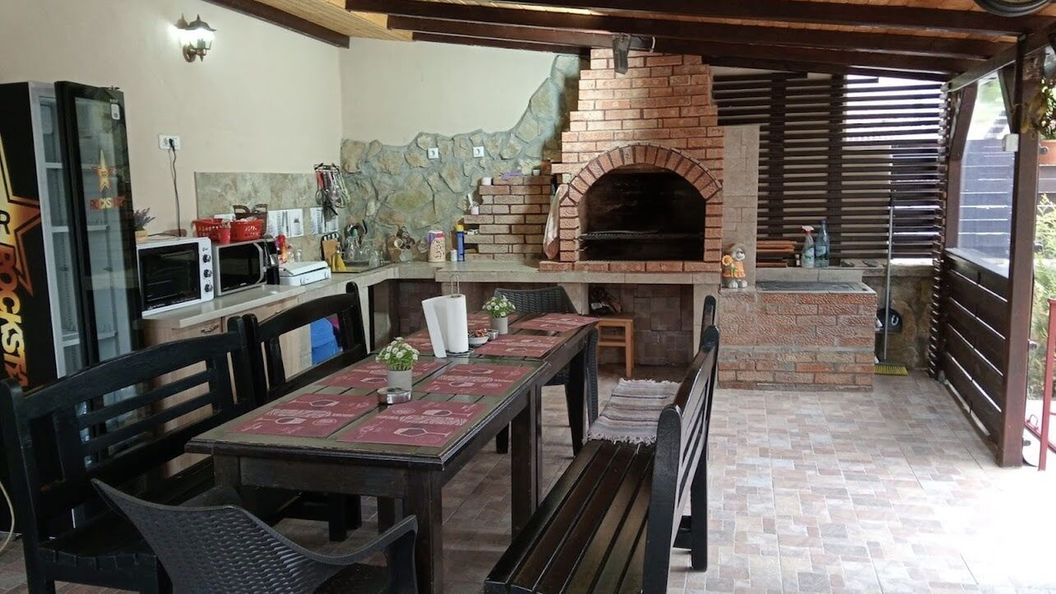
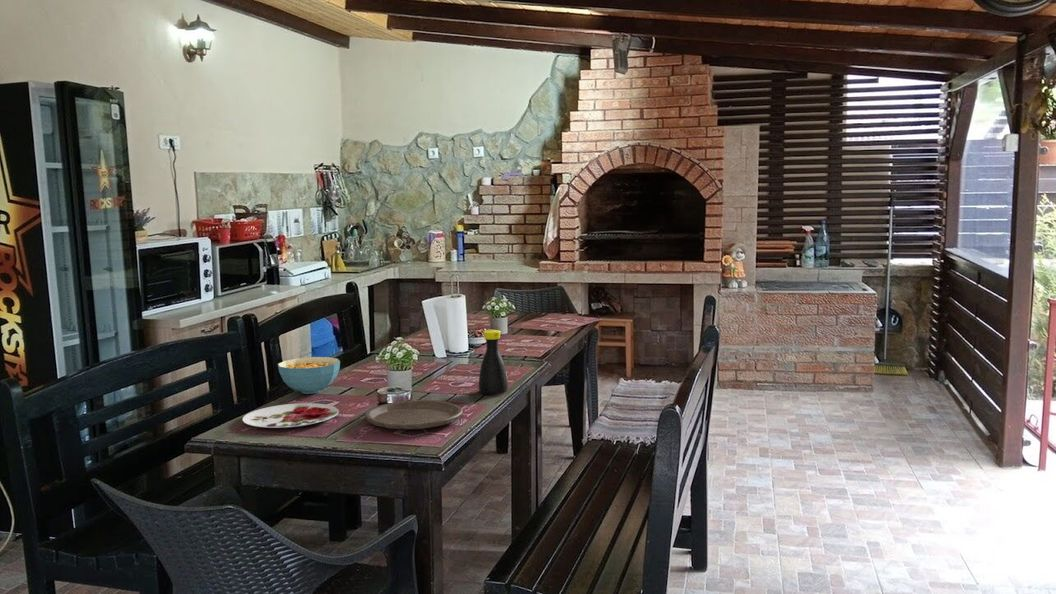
+ plate (414, 415)
+ plate (291, 414)
+ cereal bowl (309, 377)
+ bottle (492, 361)
